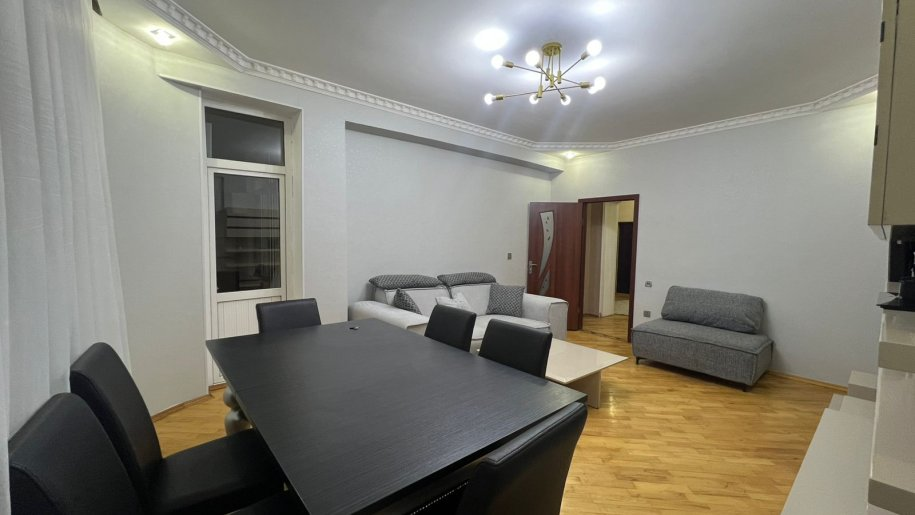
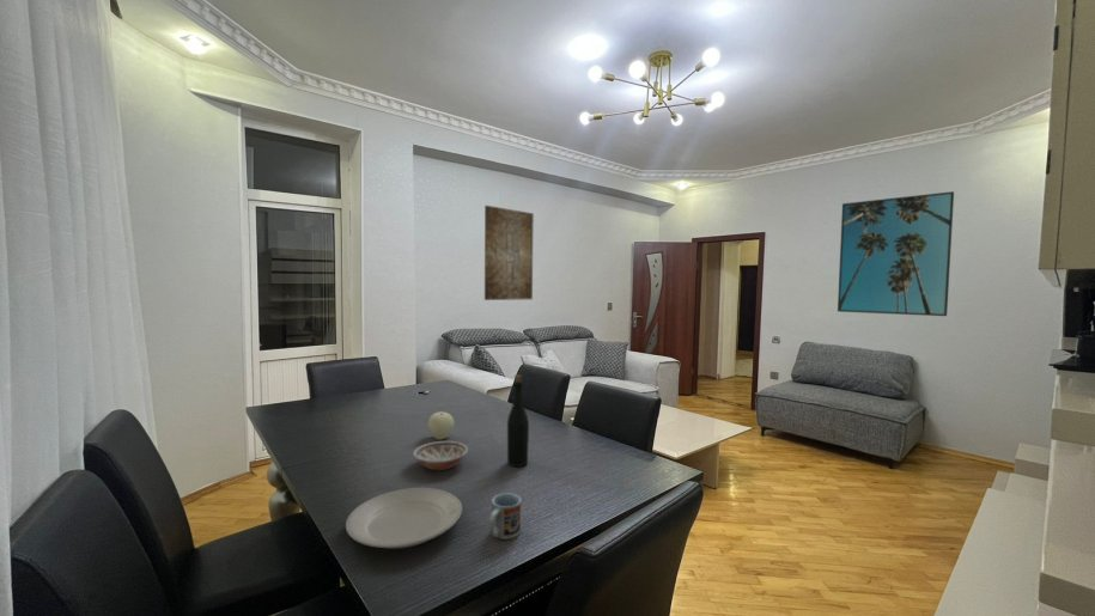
+ fruit (440, 425)
+ plate (406, 519)
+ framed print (890, 256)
+ wall art (509, 255)
+ cup (503, 518)
+ bowl (440, 457)
+ bottle (517, 419)
